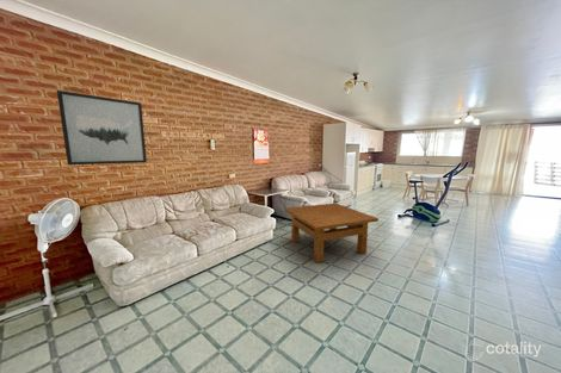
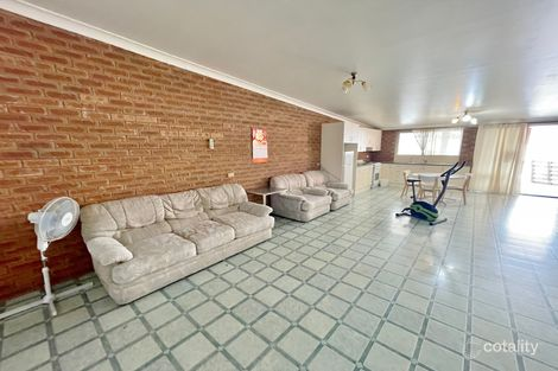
- table (326, 230)
- wall art (107, 131)
